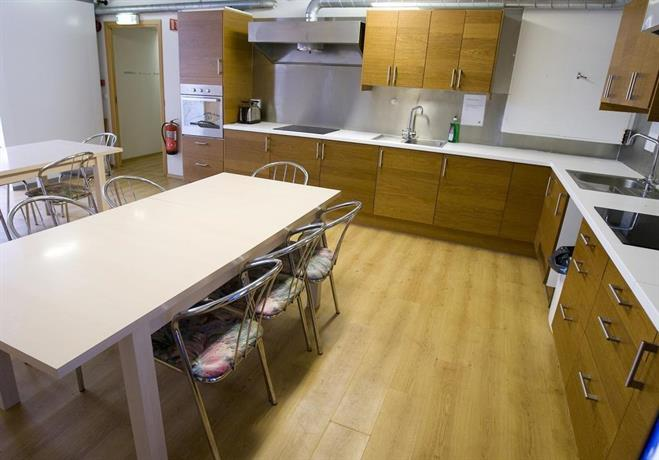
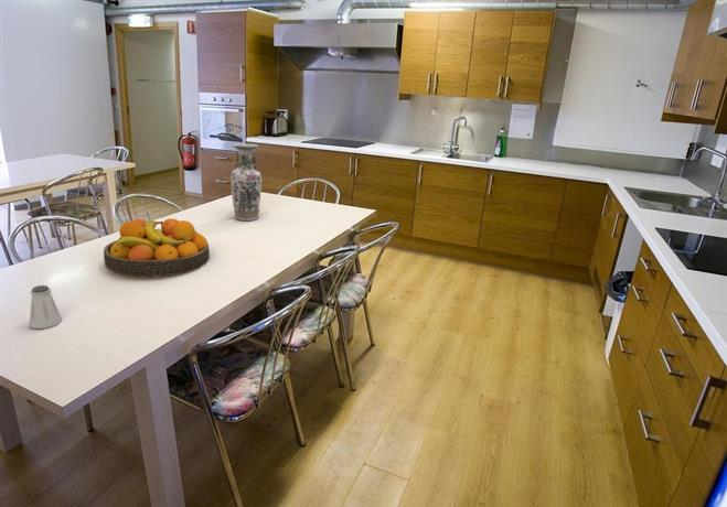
+ saltshaker (43, 304)
+ vase (246, 182)
+ fruit bowl (158, 239)
